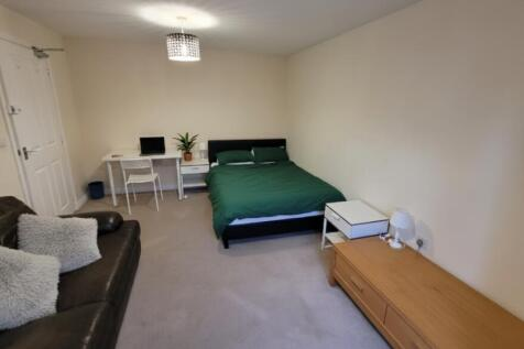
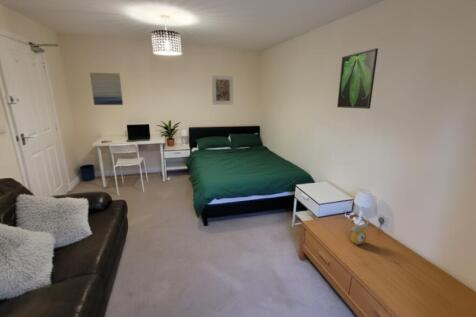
+ alarm clock (358, 230)
+ wall art (106, 89)
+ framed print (355, 81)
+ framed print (222, 90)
